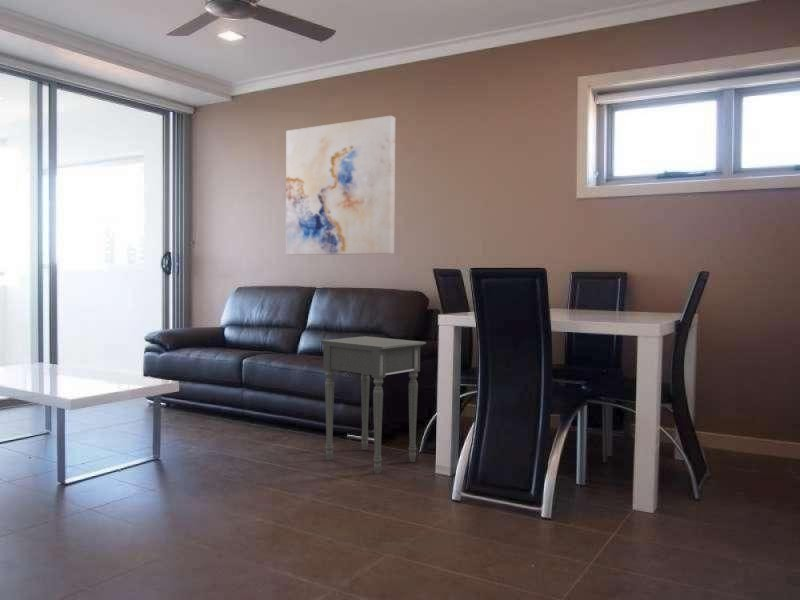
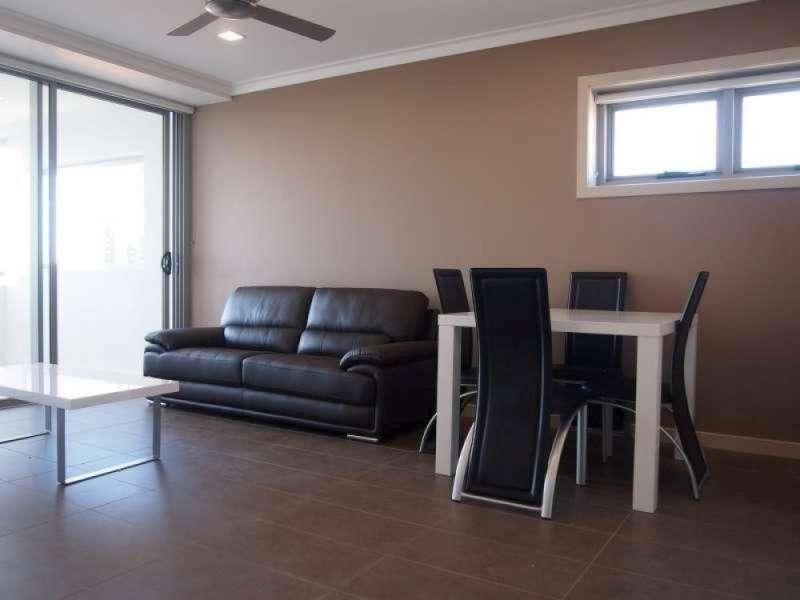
- wall art (337, 189)
- side table (373, 400)
